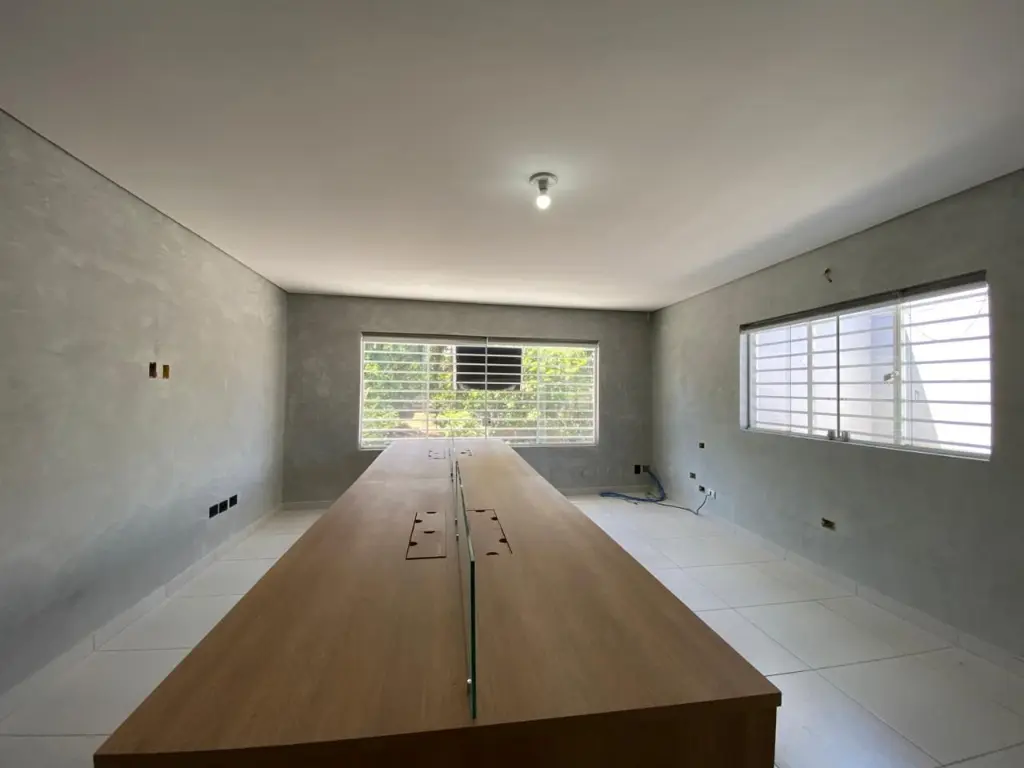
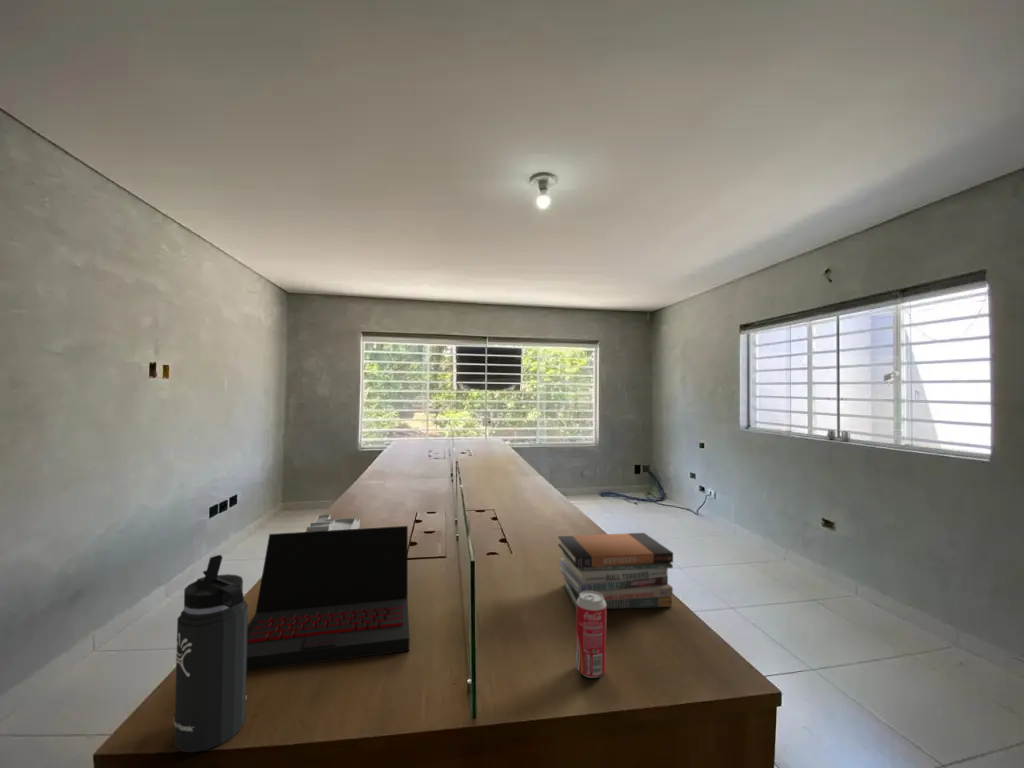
+ laptop (333, 585)
+ book stack (612, 569)
+ beverage can (591, 633)
+ thermos bottle (216, 644)
+ desk organizer (328, 530)
